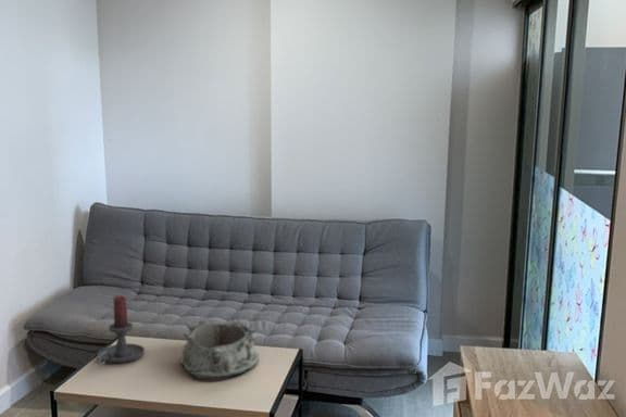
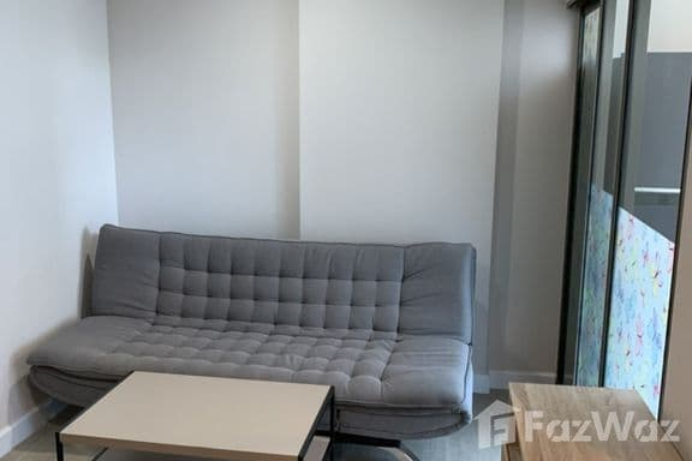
- candle holder (116, 328)
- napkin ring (220, 344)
